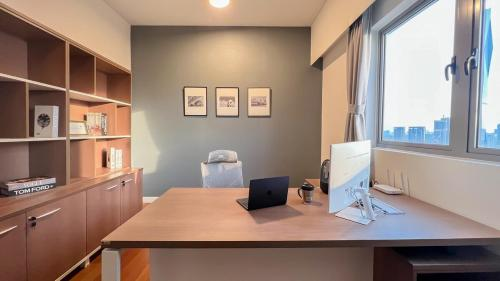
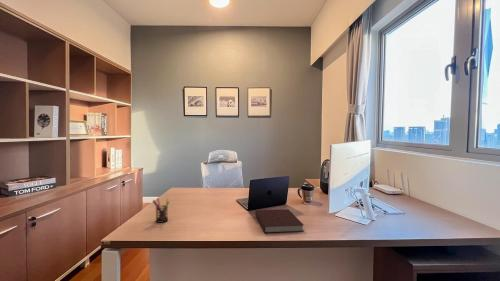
+ pen holder (162, 208)
+ notebook (277, 219)
